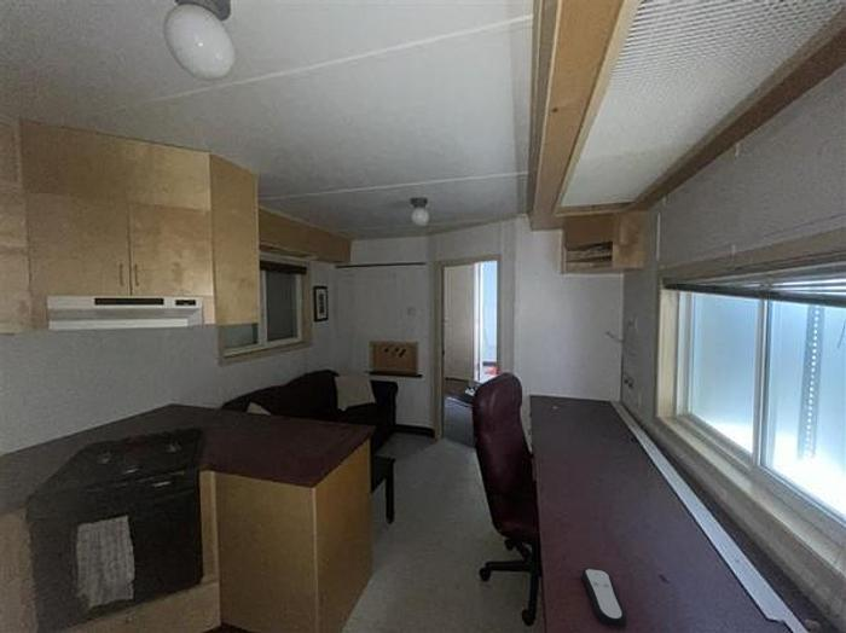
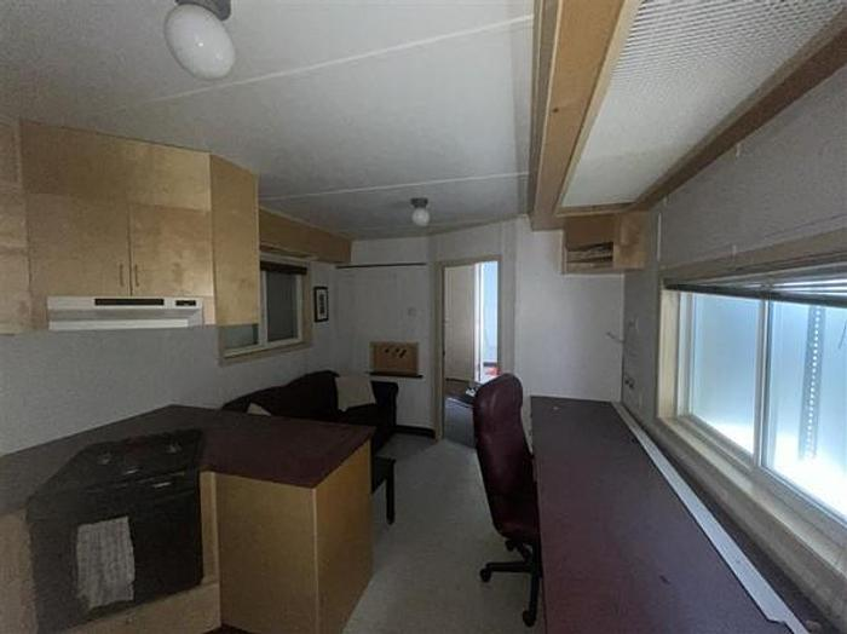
- remote control (603, 594)
